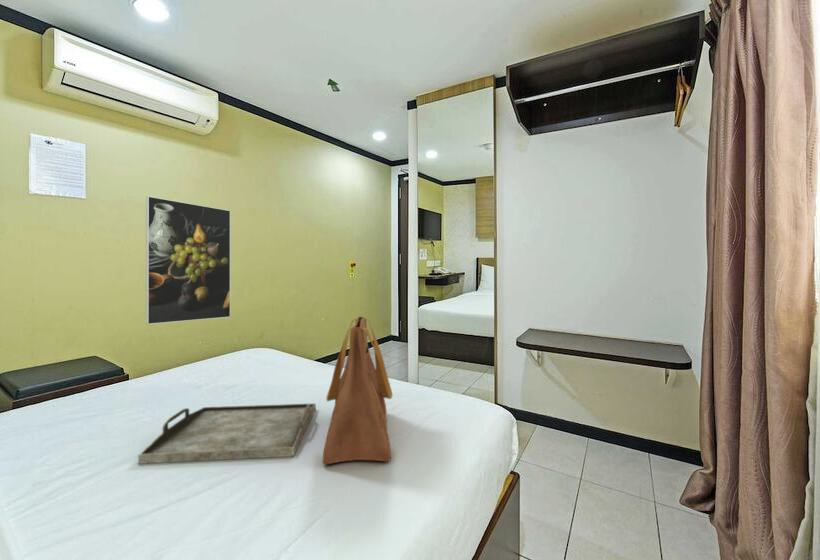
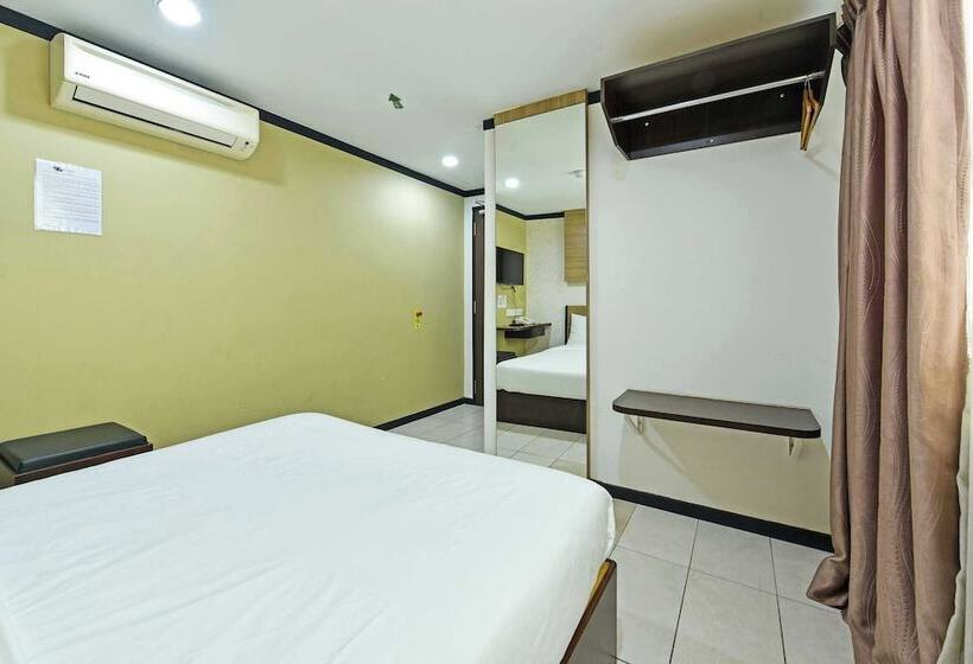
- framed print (191, 262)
- serving tray (242, 421)
- tote bag (359, 378)
